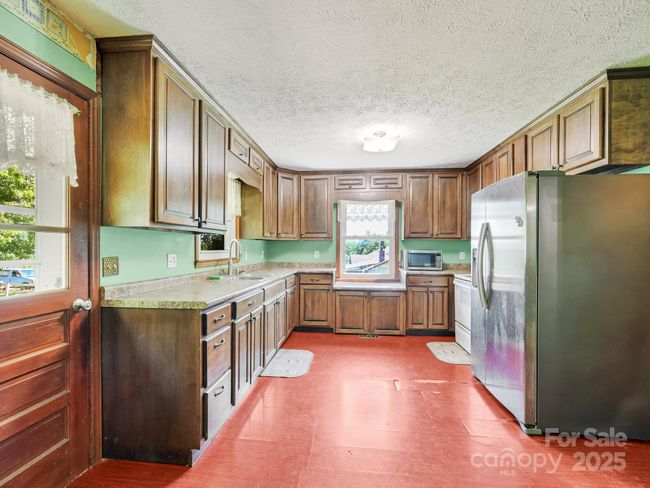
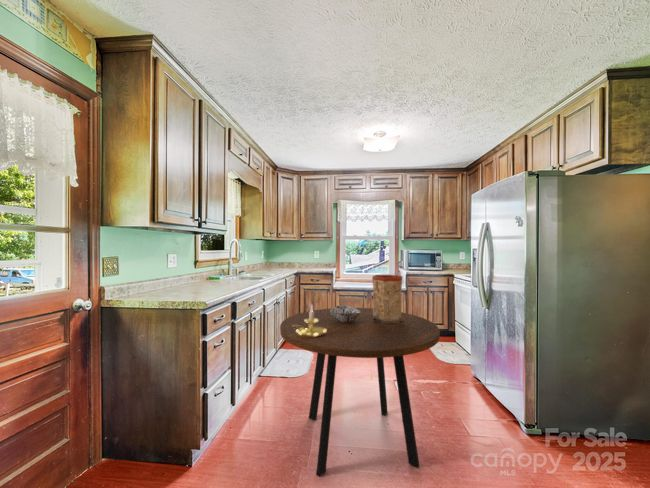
+ vase (387, 297)
+ dining table (378, 379)
+ decorative bowl (345, 314)
+ candle holder (309, 319)
